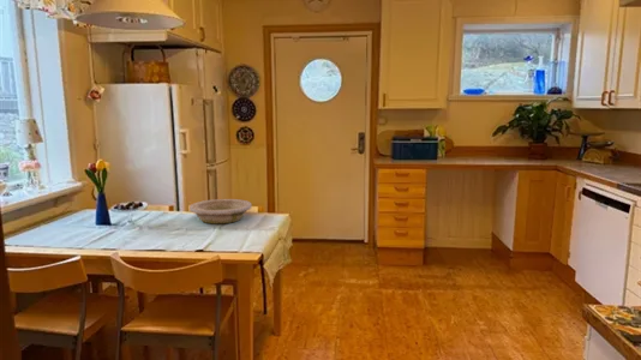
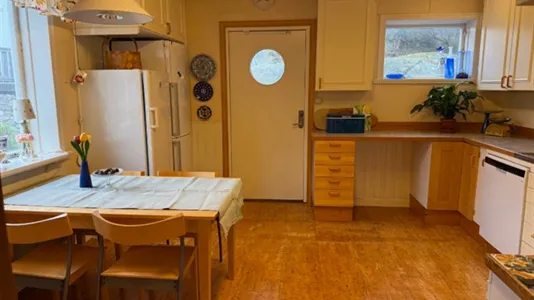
- bowl (221, 211)
